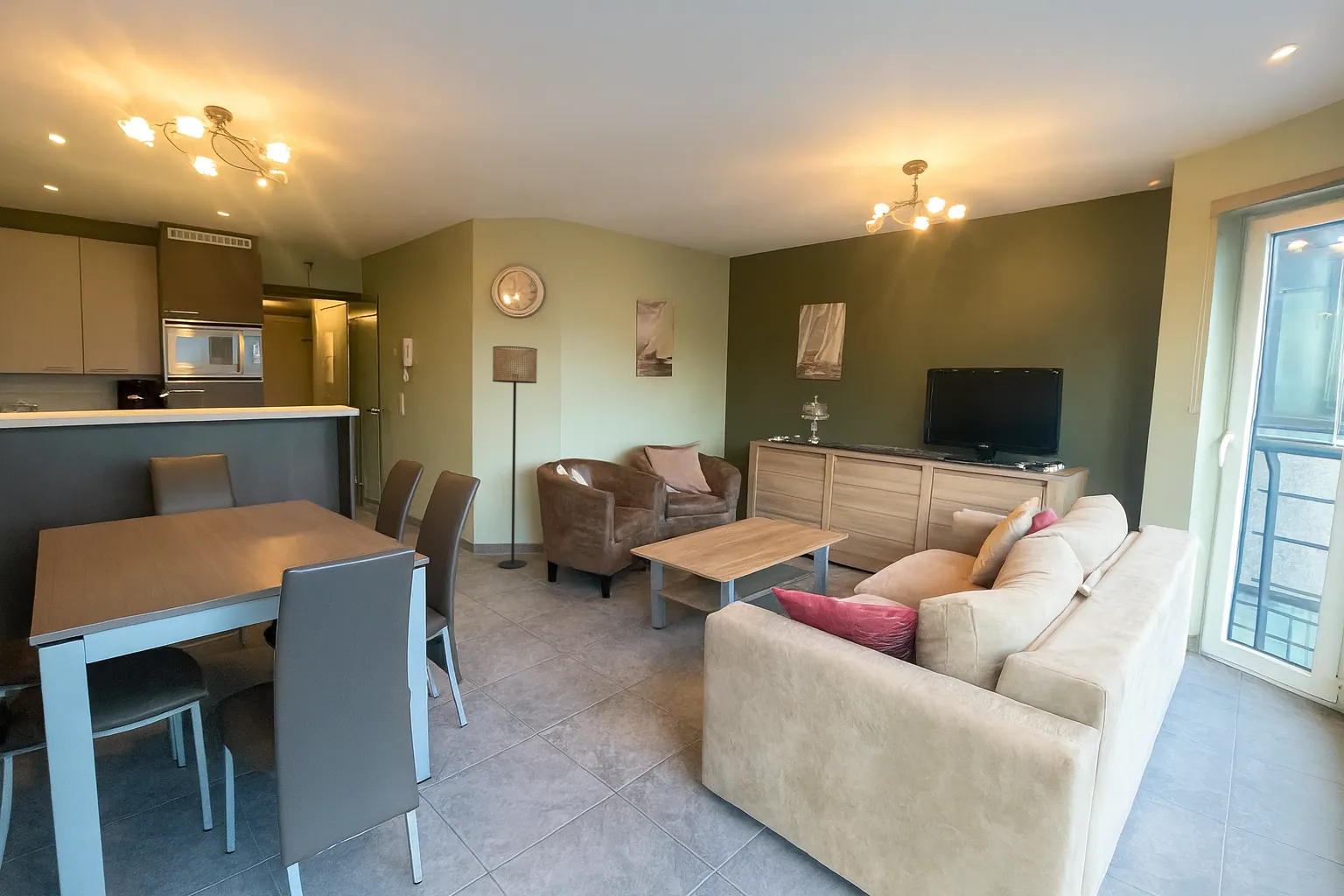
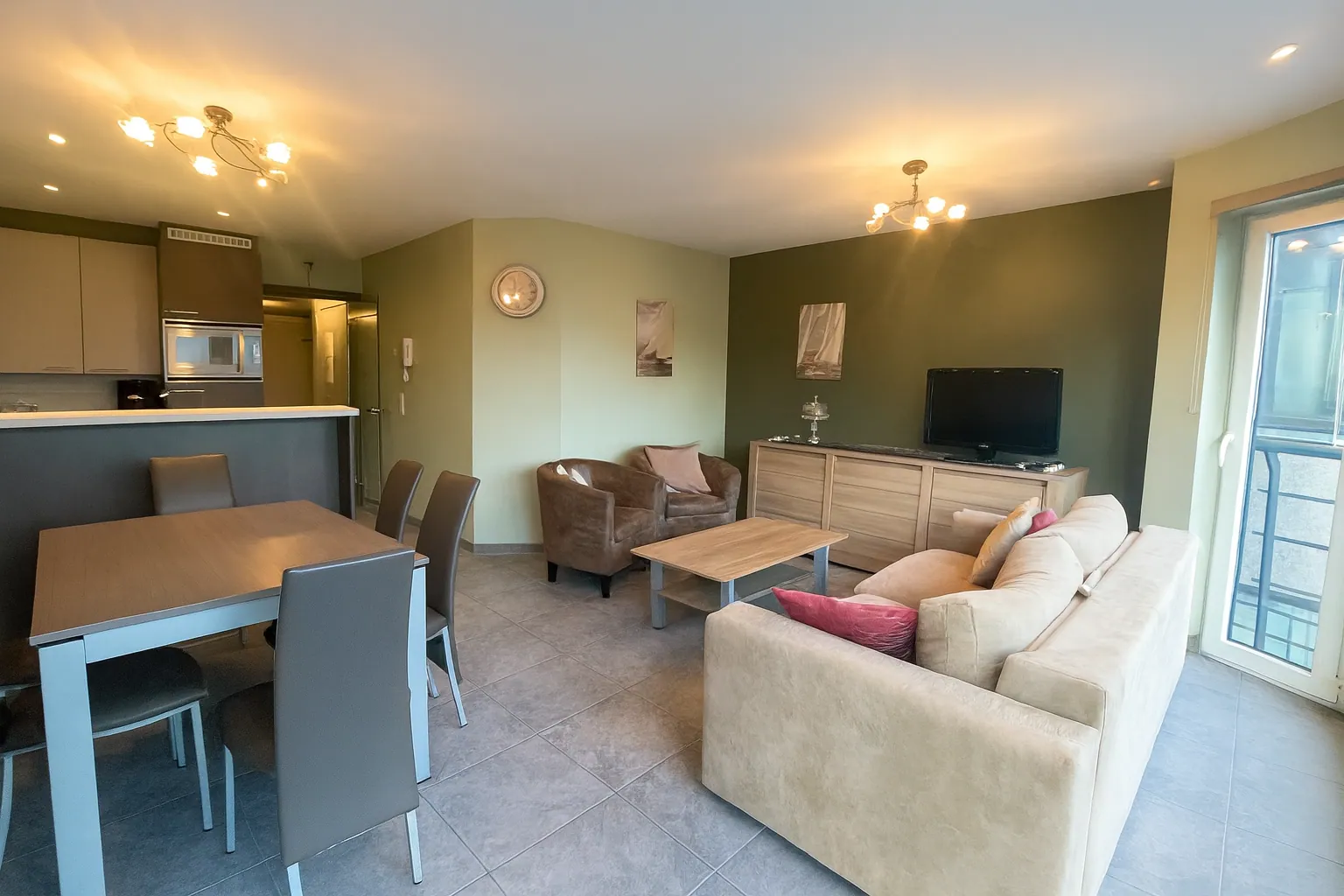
- floor lamp (514, 458)
